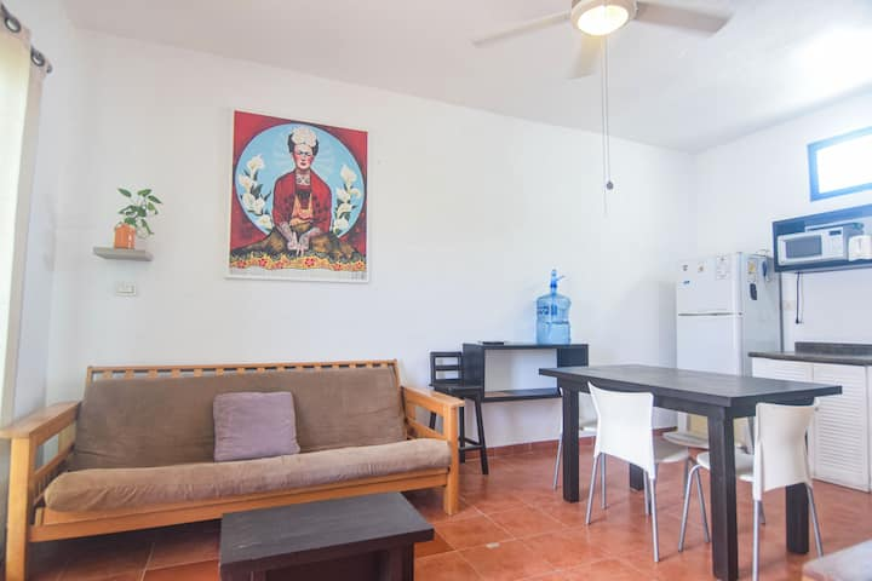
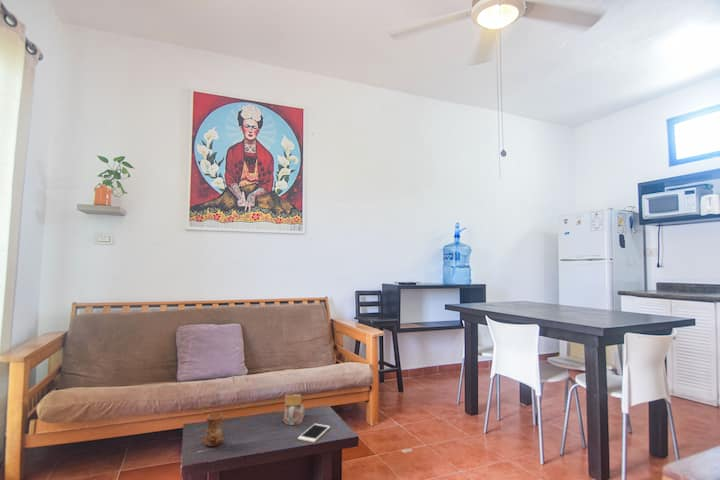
+ cup (214, 429)
+ cell phone (314, 432)
+ teapot (293, 403)
